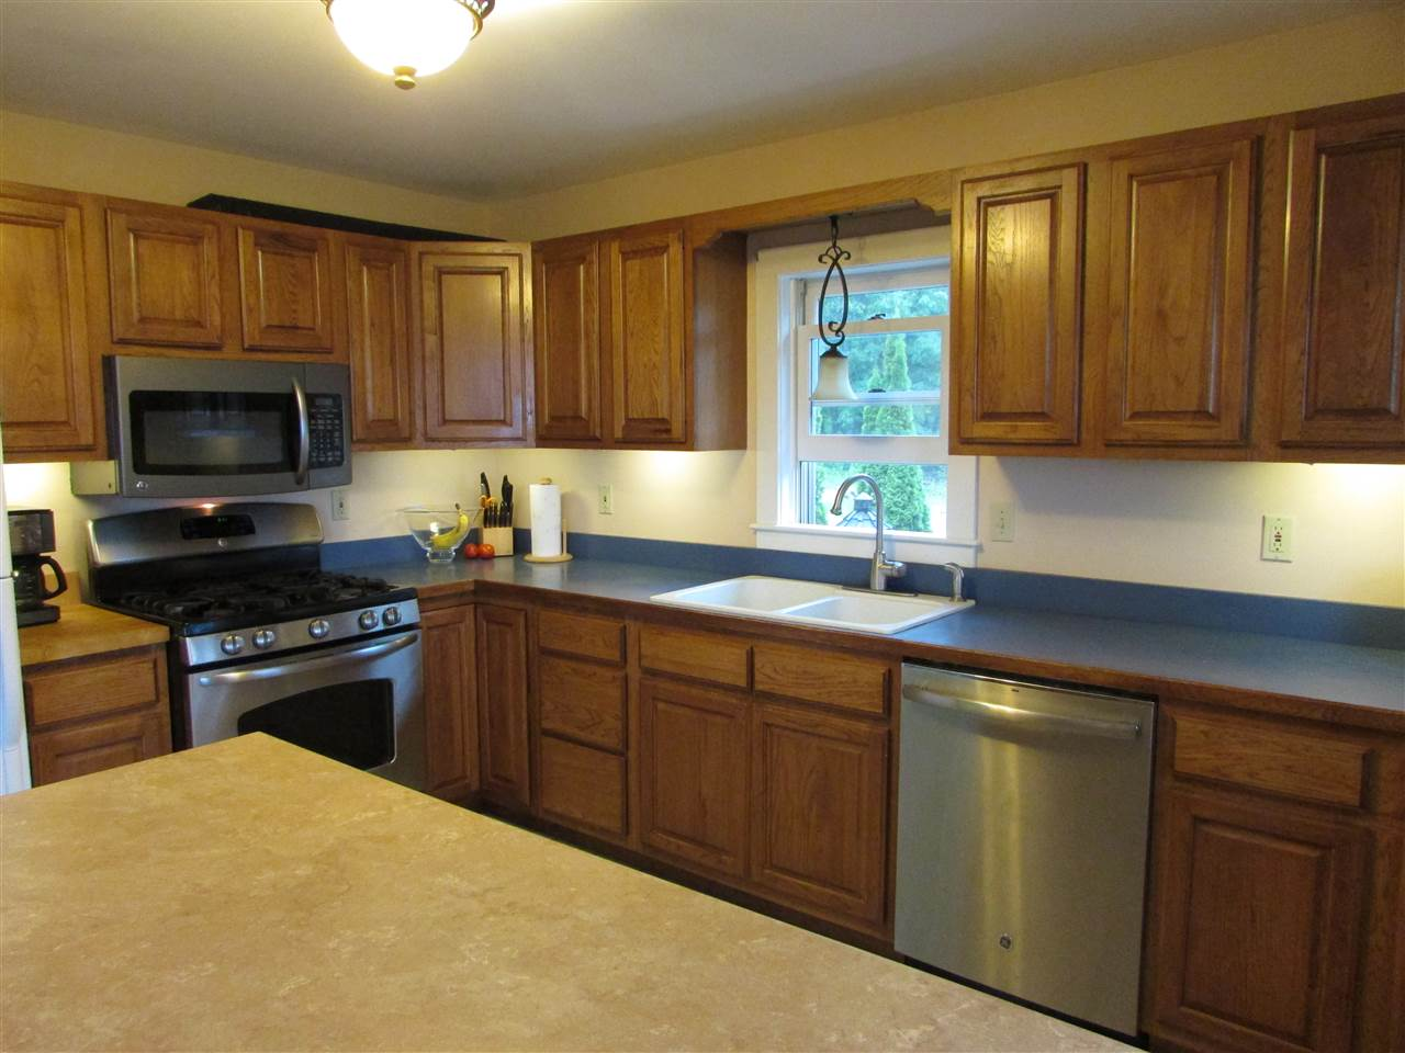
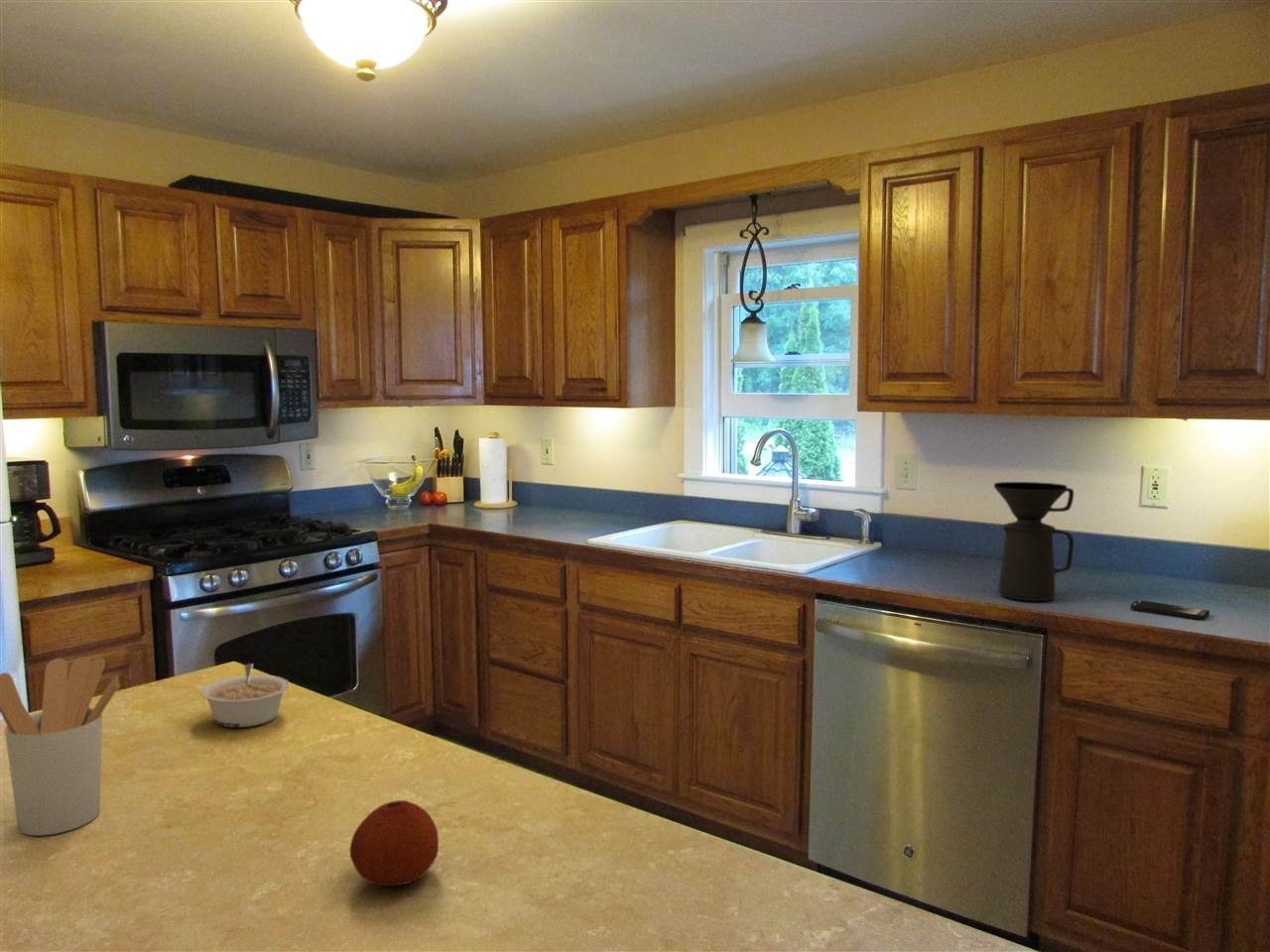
+ fruit (394, 841)
+ legume (243, 698)
+ utensil holder (63, 738)
+ coffee maker (1028, 540)
+ smartphone (1169, 609)
